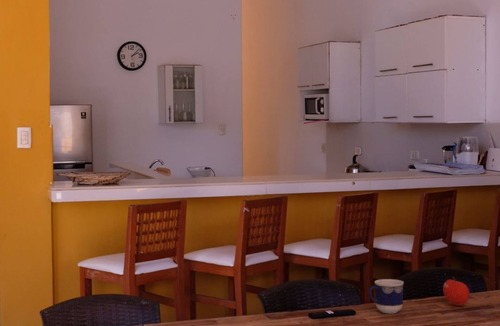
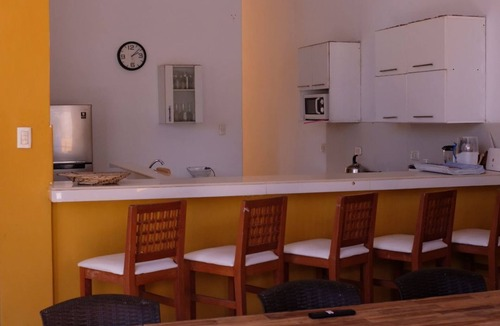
- cup (385, 297)
- fruit (456, 291)
